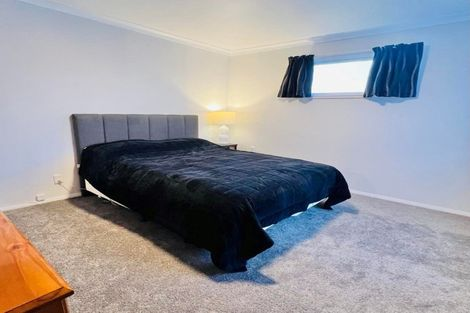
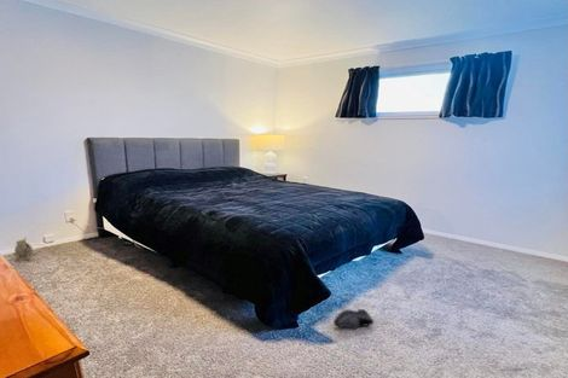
+ plush toy (22, 245)
+ shoe (354, 319)
